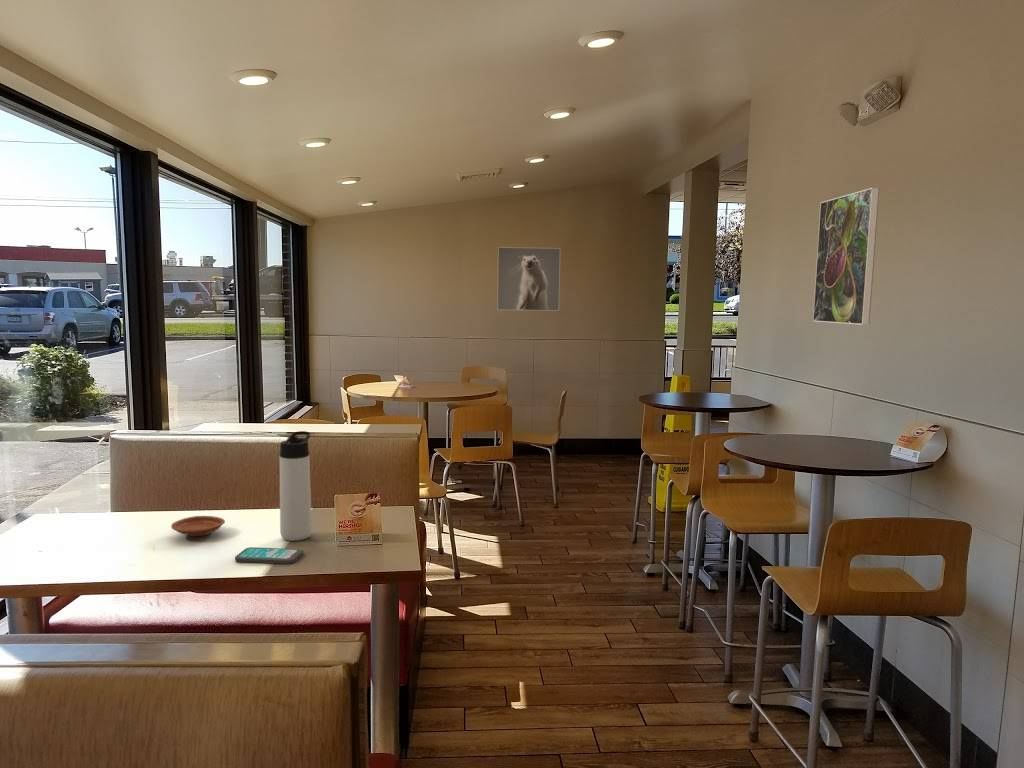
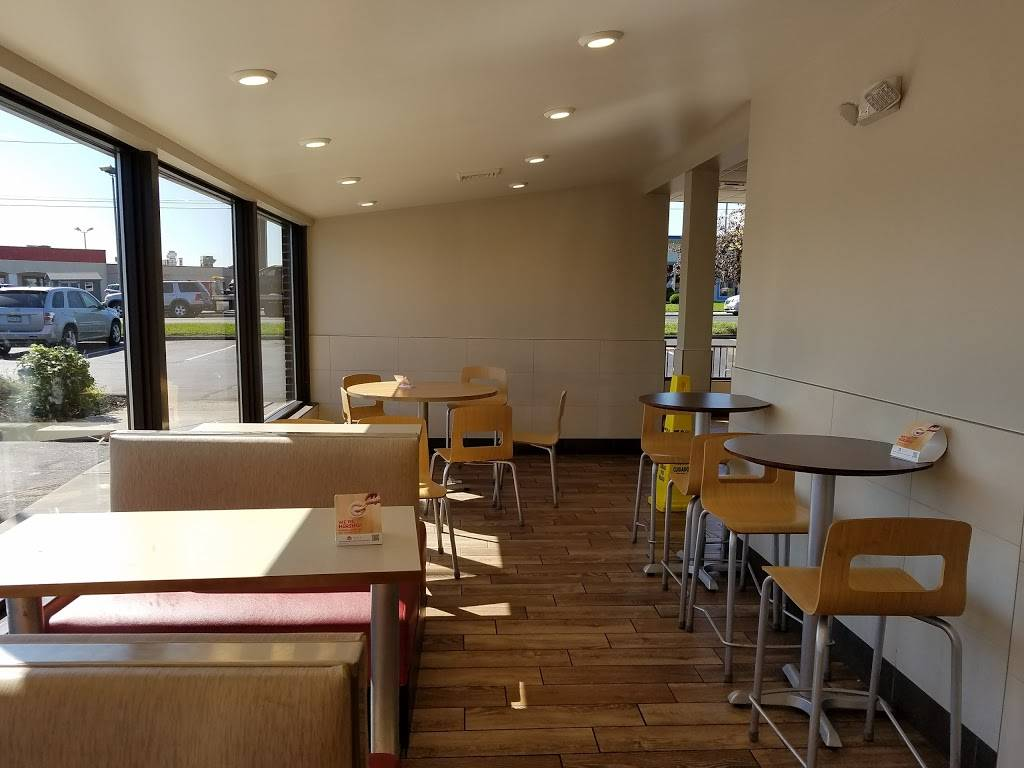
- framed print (843, 259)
- thermos bottle (297, 485)
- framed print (528, 279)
- plate (198, 528)
- smartphone (269, 554)
